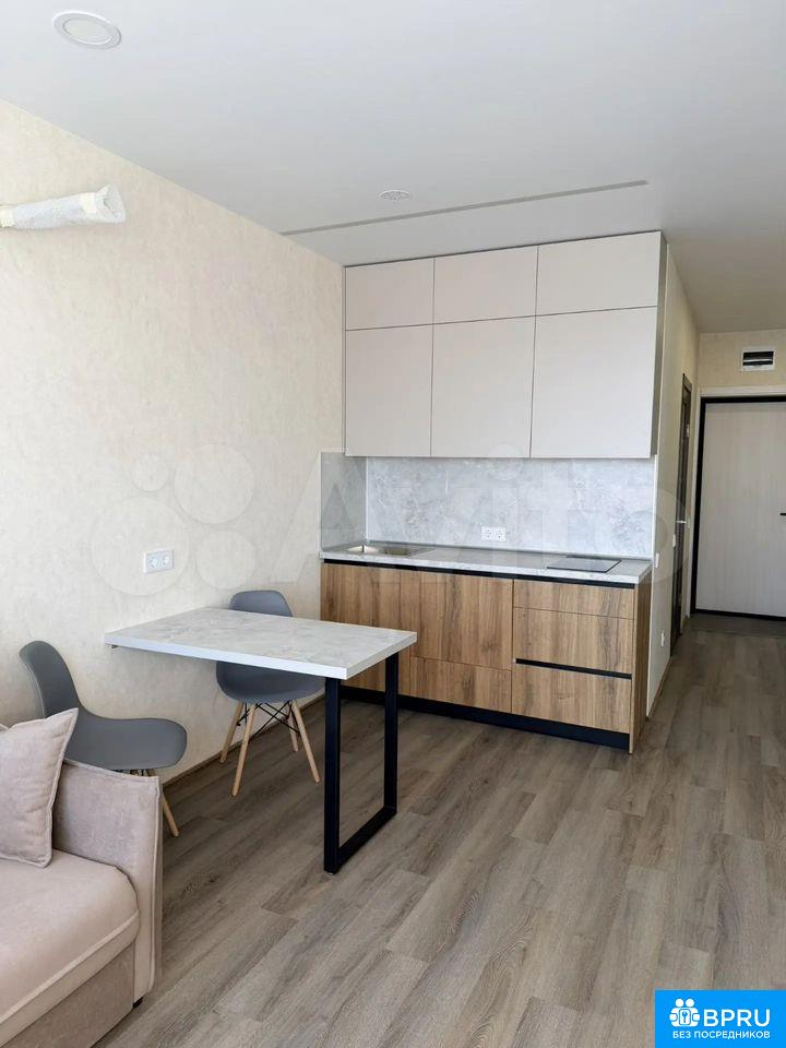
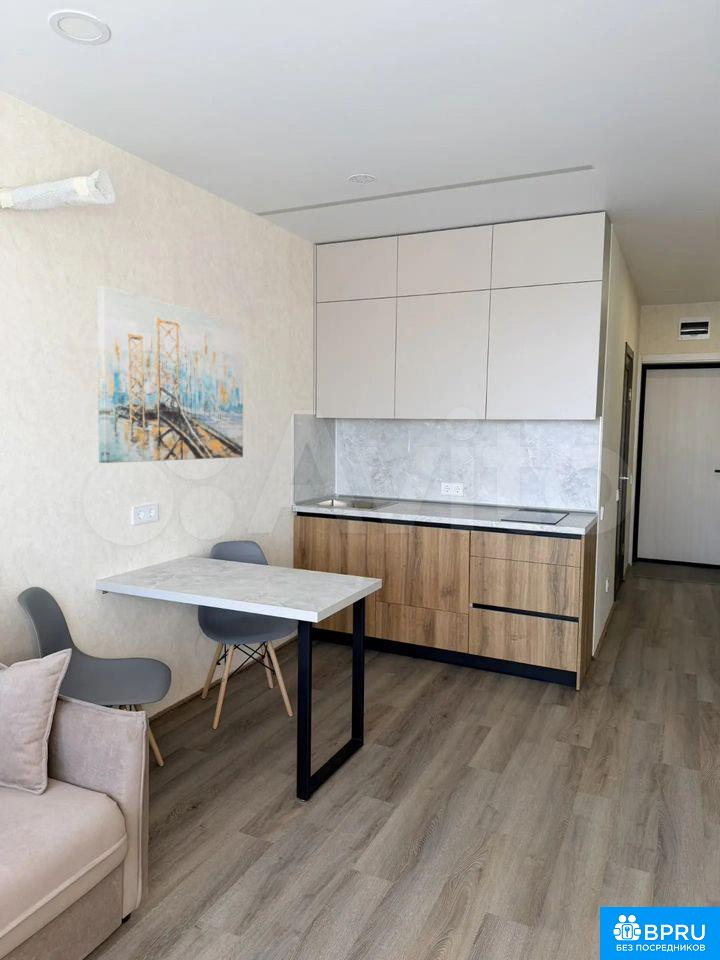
+ wall art (180, 383)
